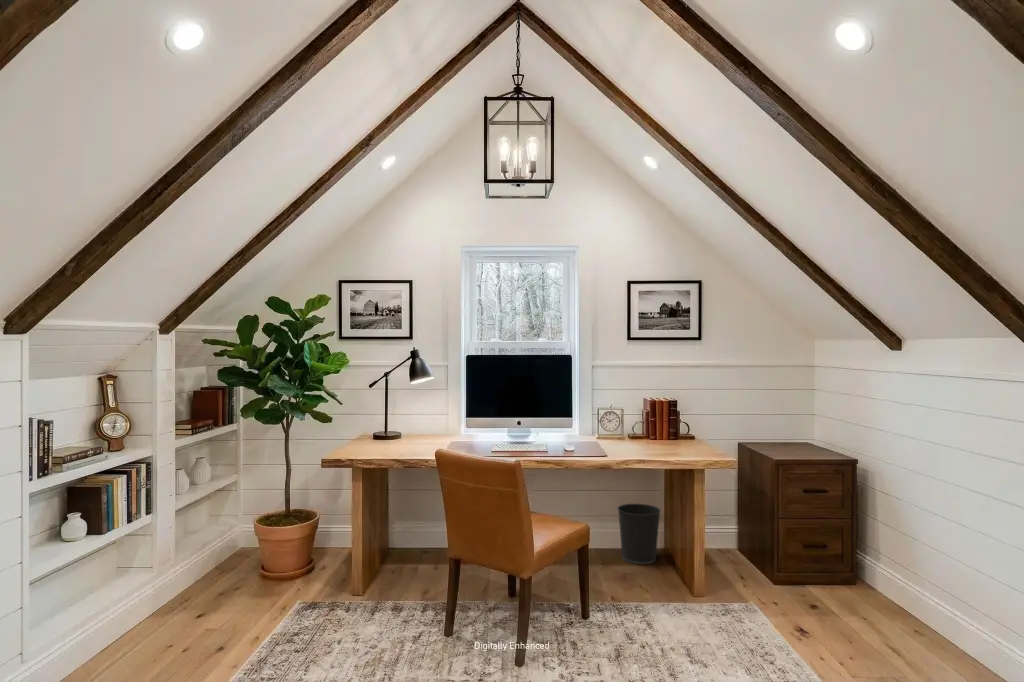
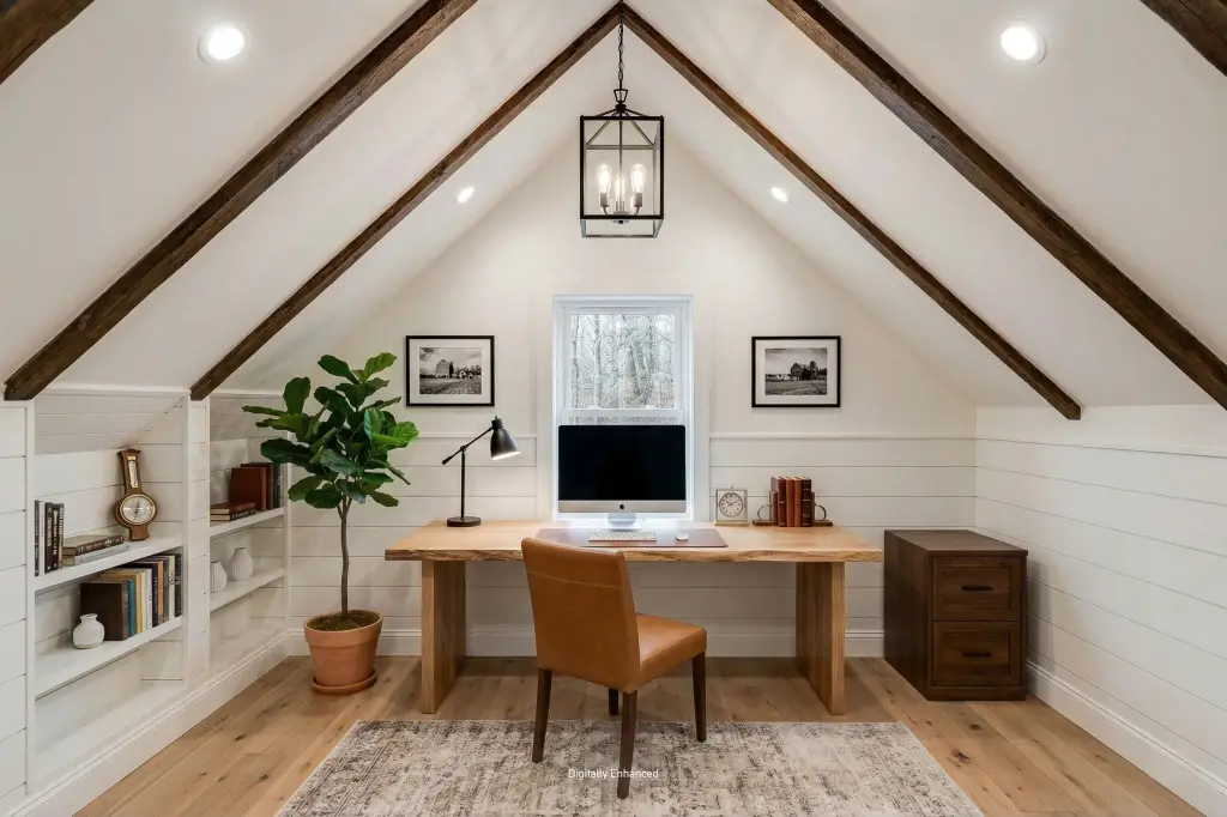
- wastebasket (638, 533)
